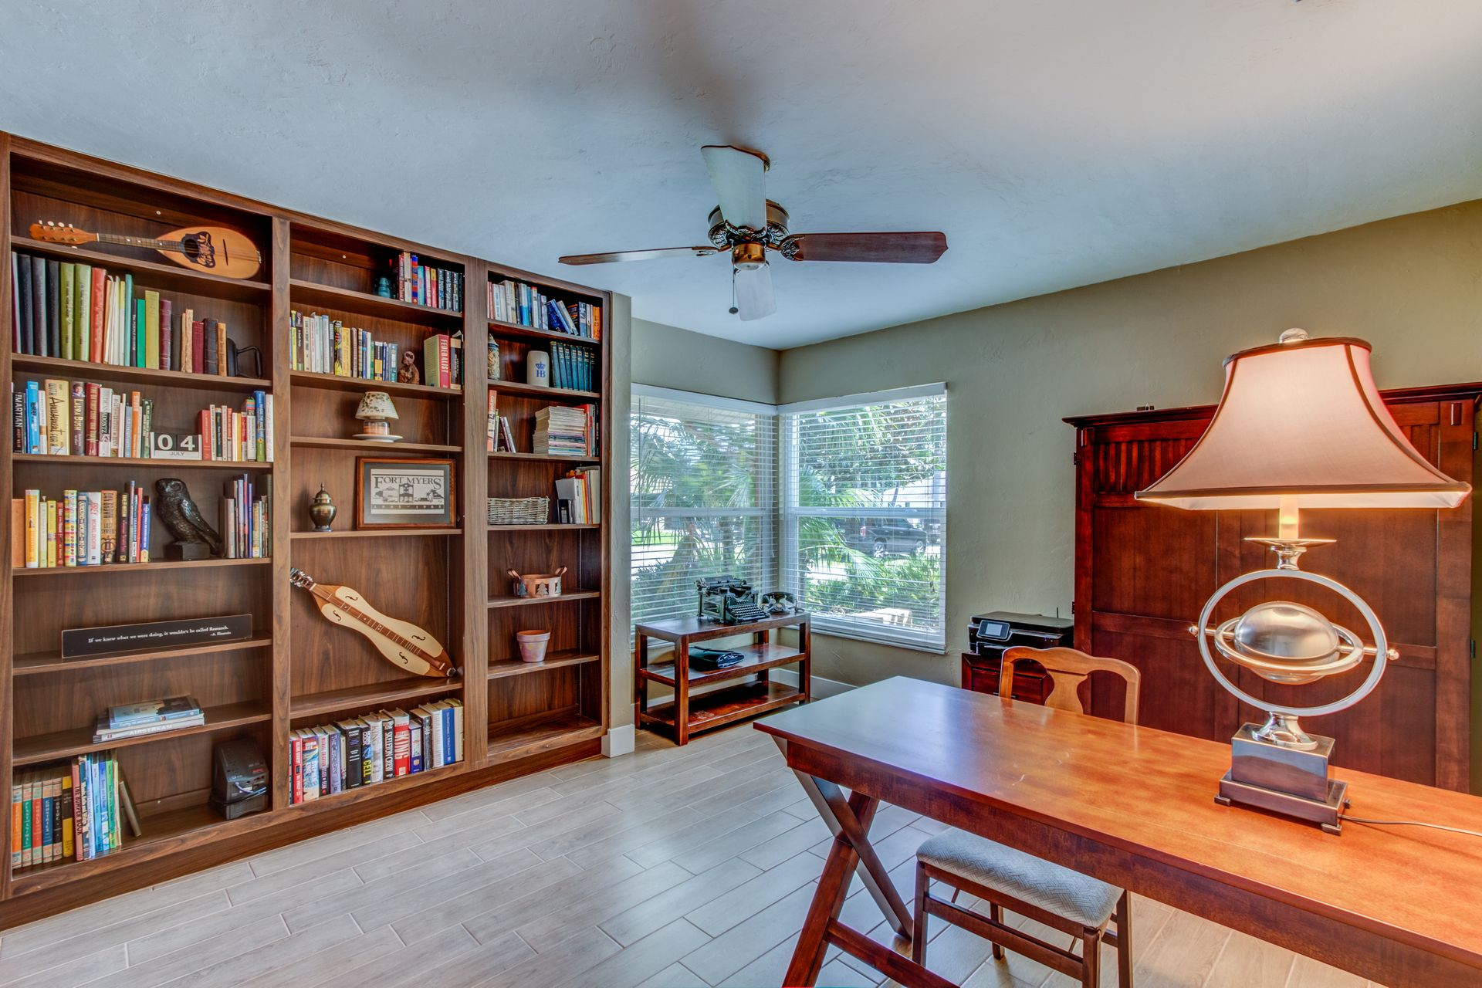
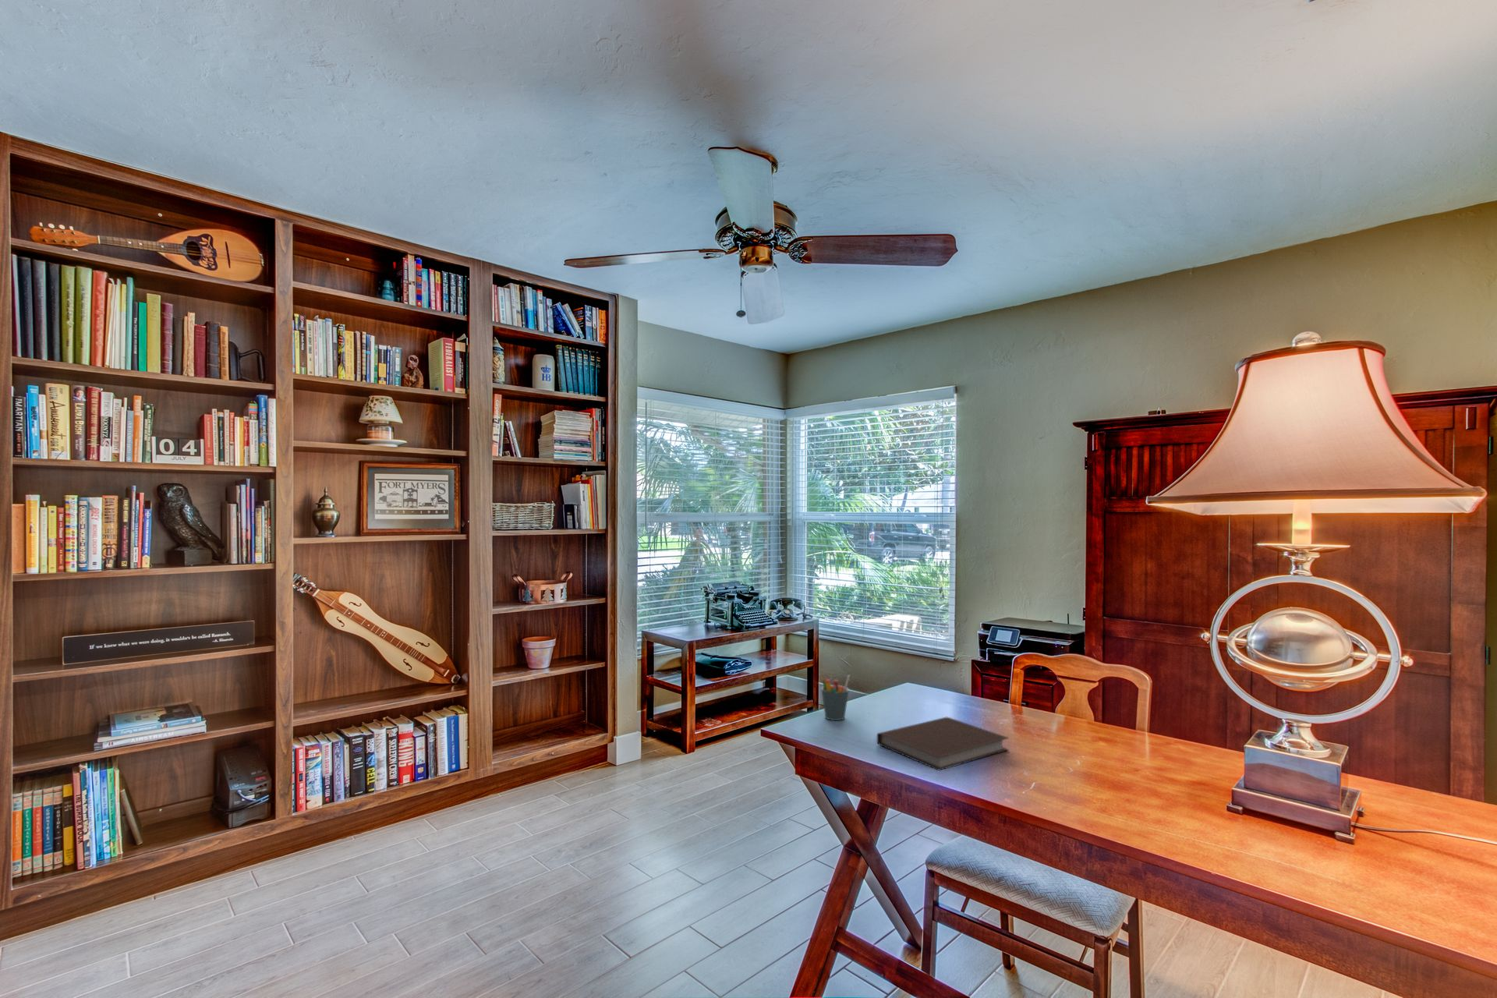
+ notebook (942, 741)
+ pen holder (834, 695)
